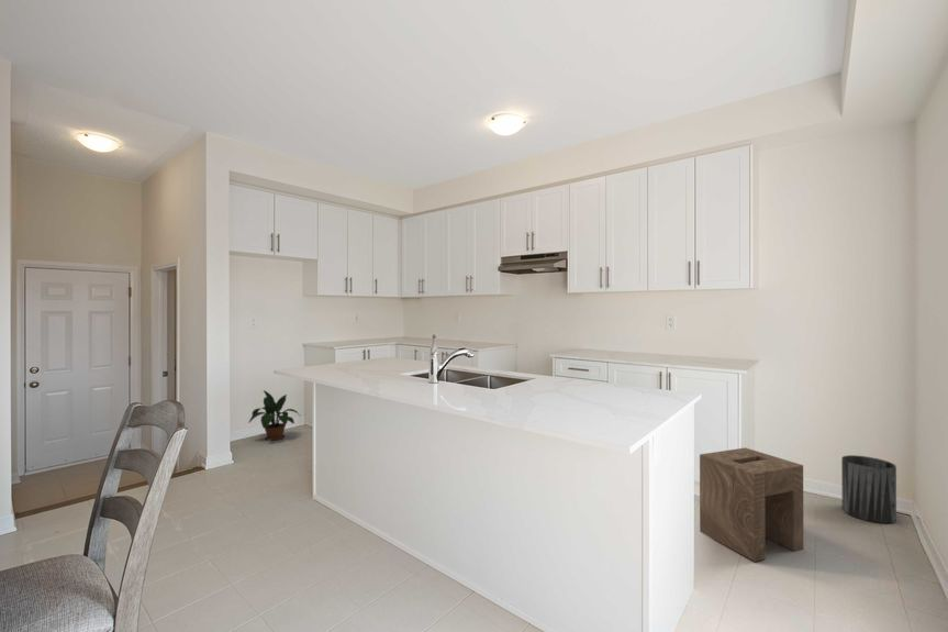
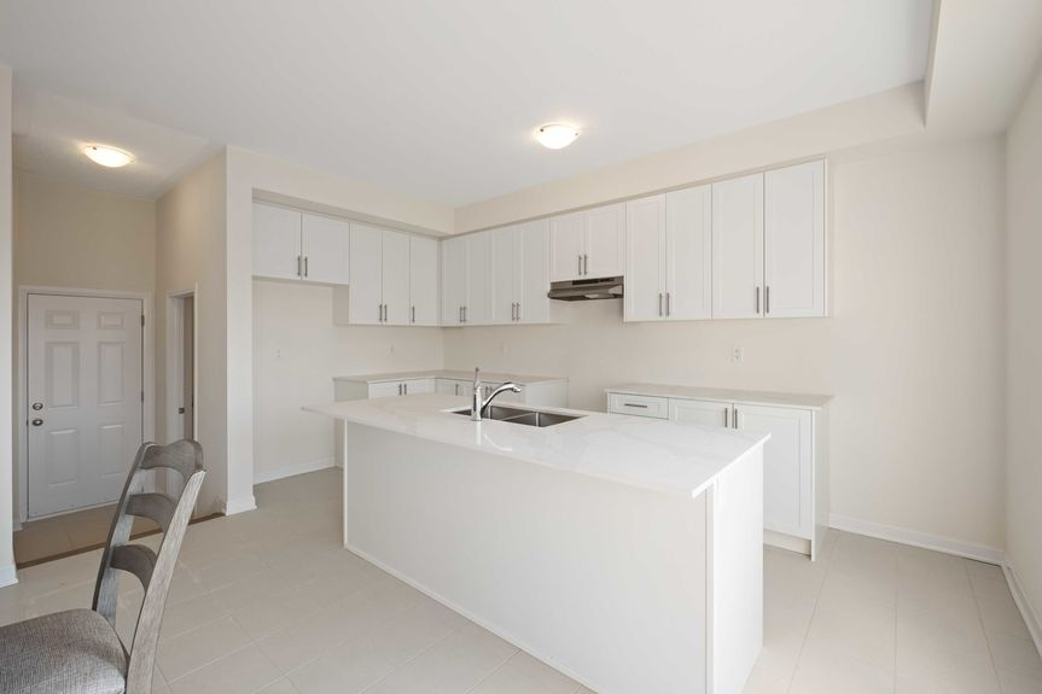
- potted plant (274, 412)
- stool (749, 499)
- trash can (868, 487)
